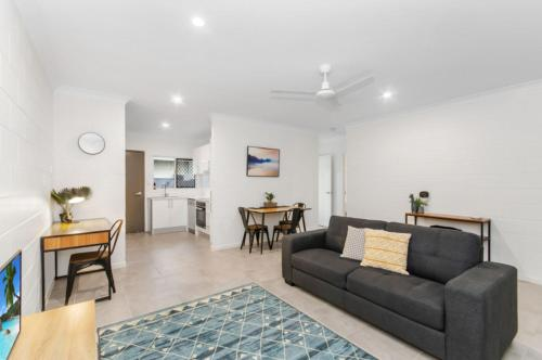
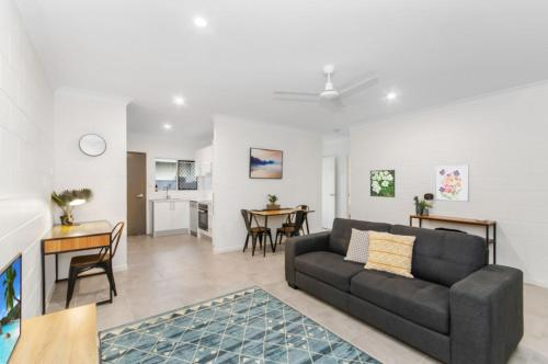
+ wall art (452, 183)
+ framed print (381, 183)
